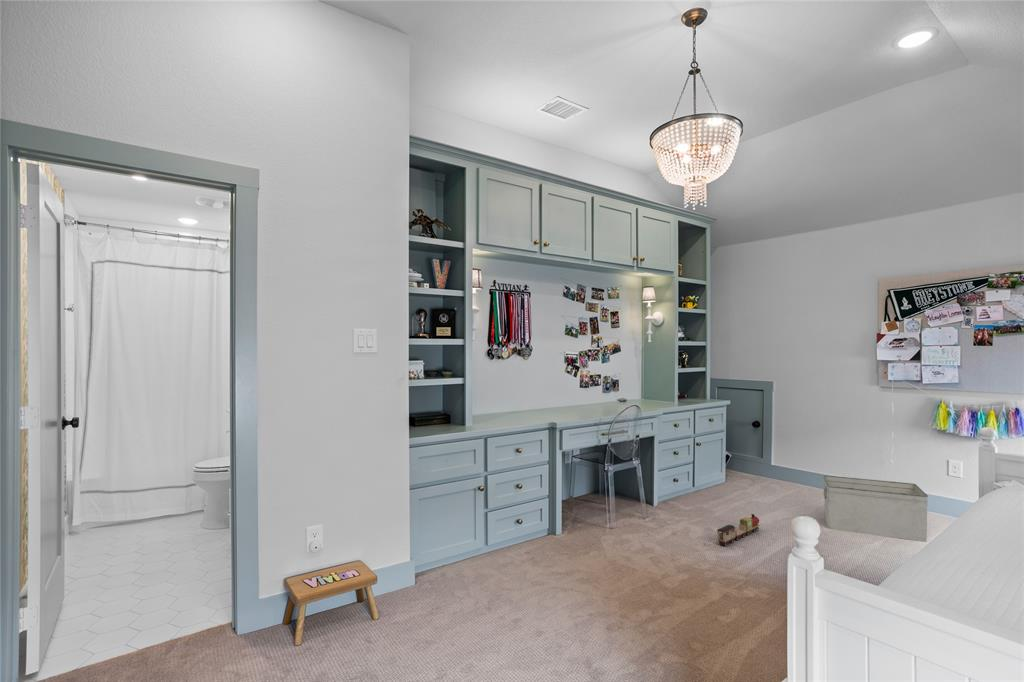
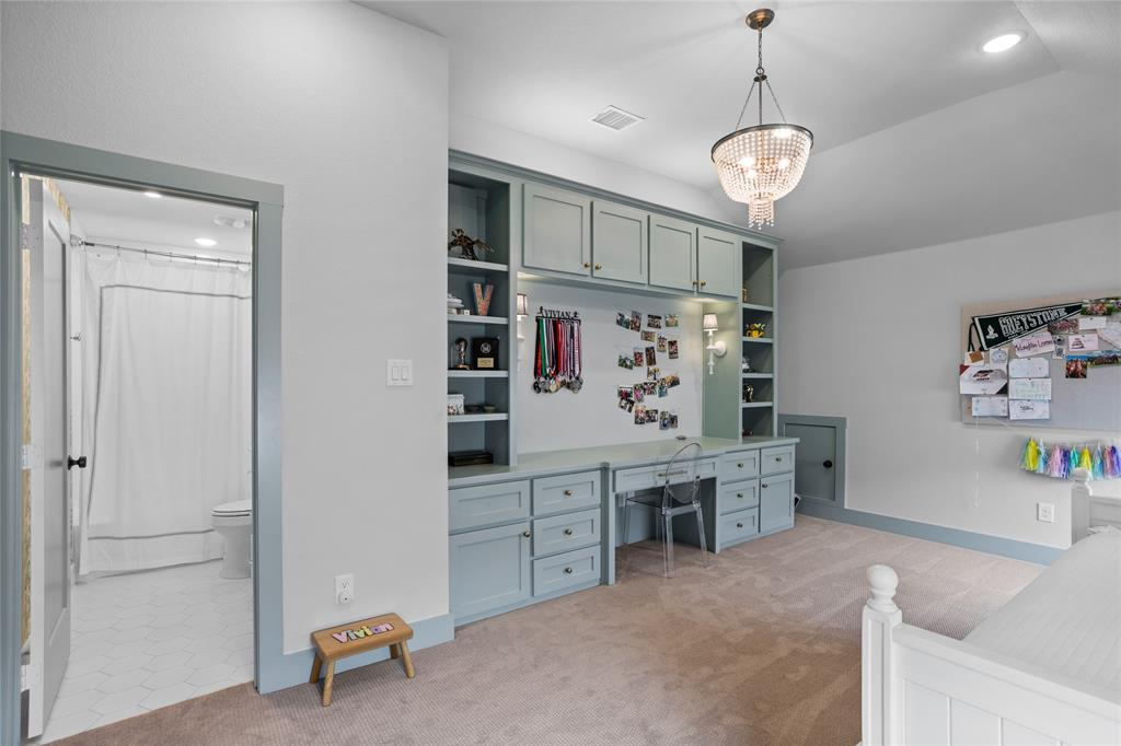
- storage bin (872, 506)
- toy train (739, 529)
